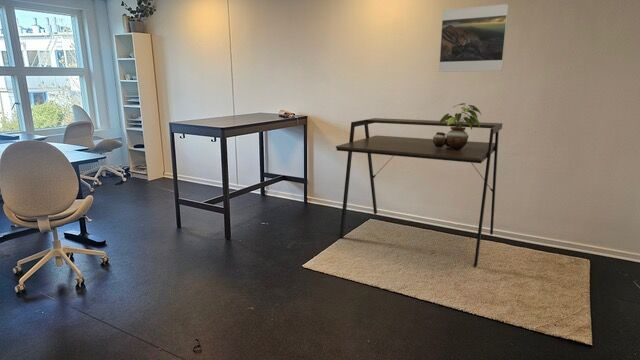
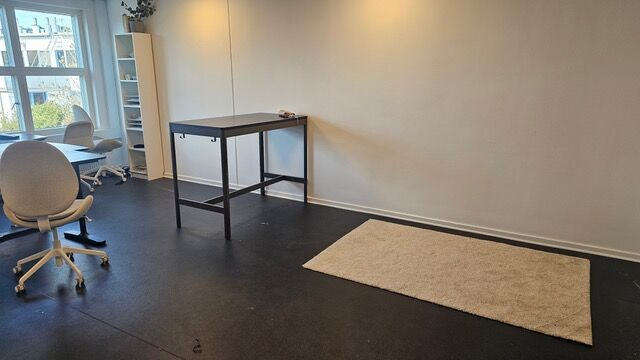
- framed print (471, 39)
- desk (418, 157)
- potted plant (458, 126)
